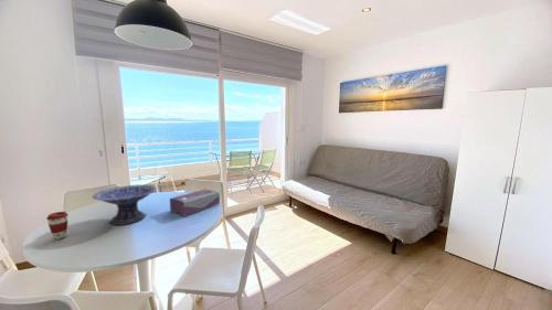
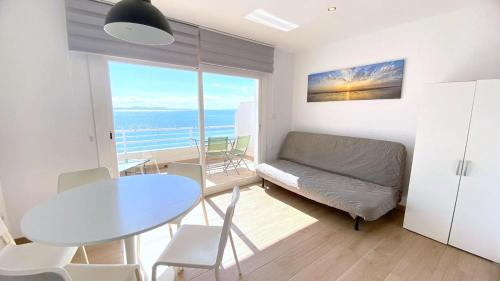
- decorative bowl (127, 204)
- tissue box (195, 201)
- coffee cup (59, 225)
